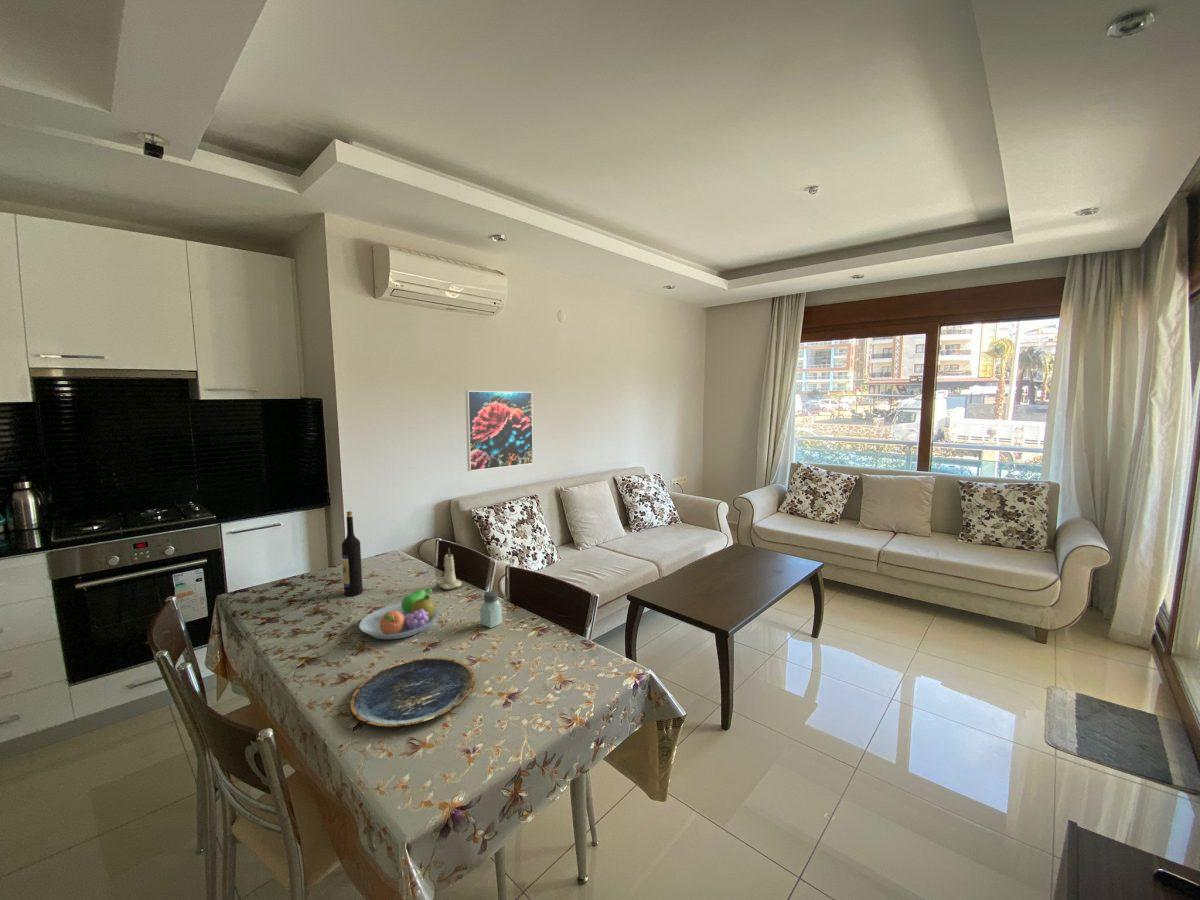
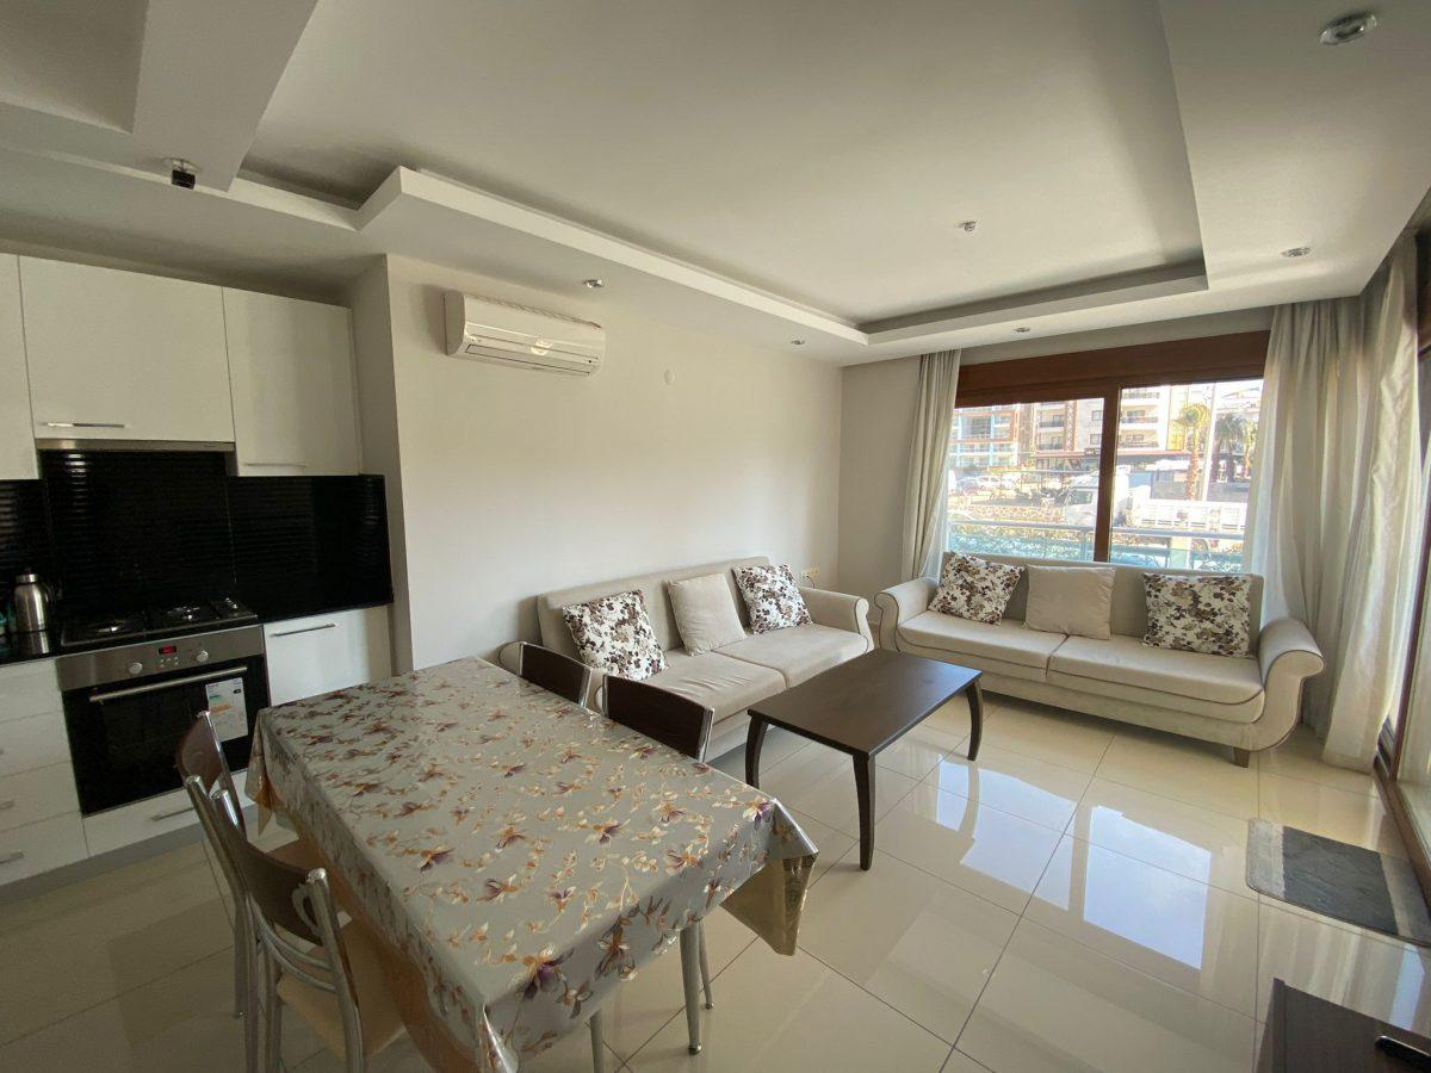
- plate (415, 690)
- saltshaker (491, 608)
- fruit bowl (402, 610)
- wine bottle (351, 552)
- candle (448, 566)
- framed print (501, 429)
